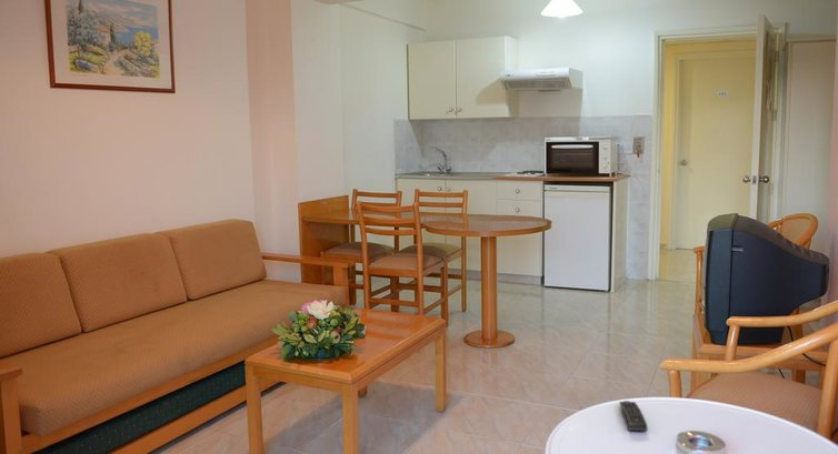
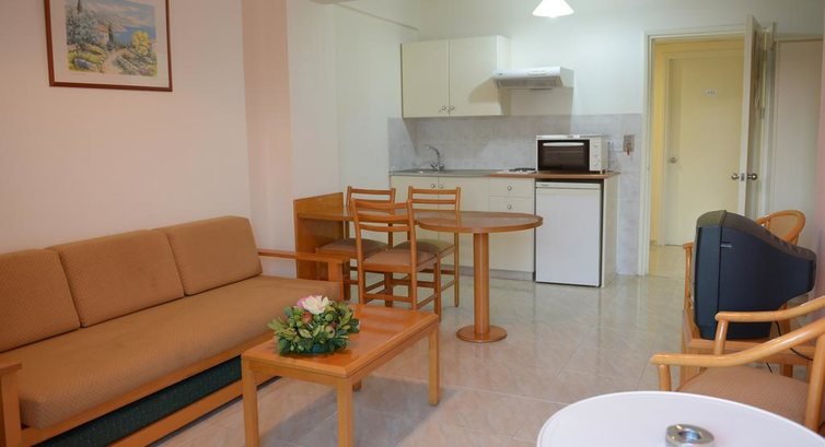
- remote control (631, 413)
